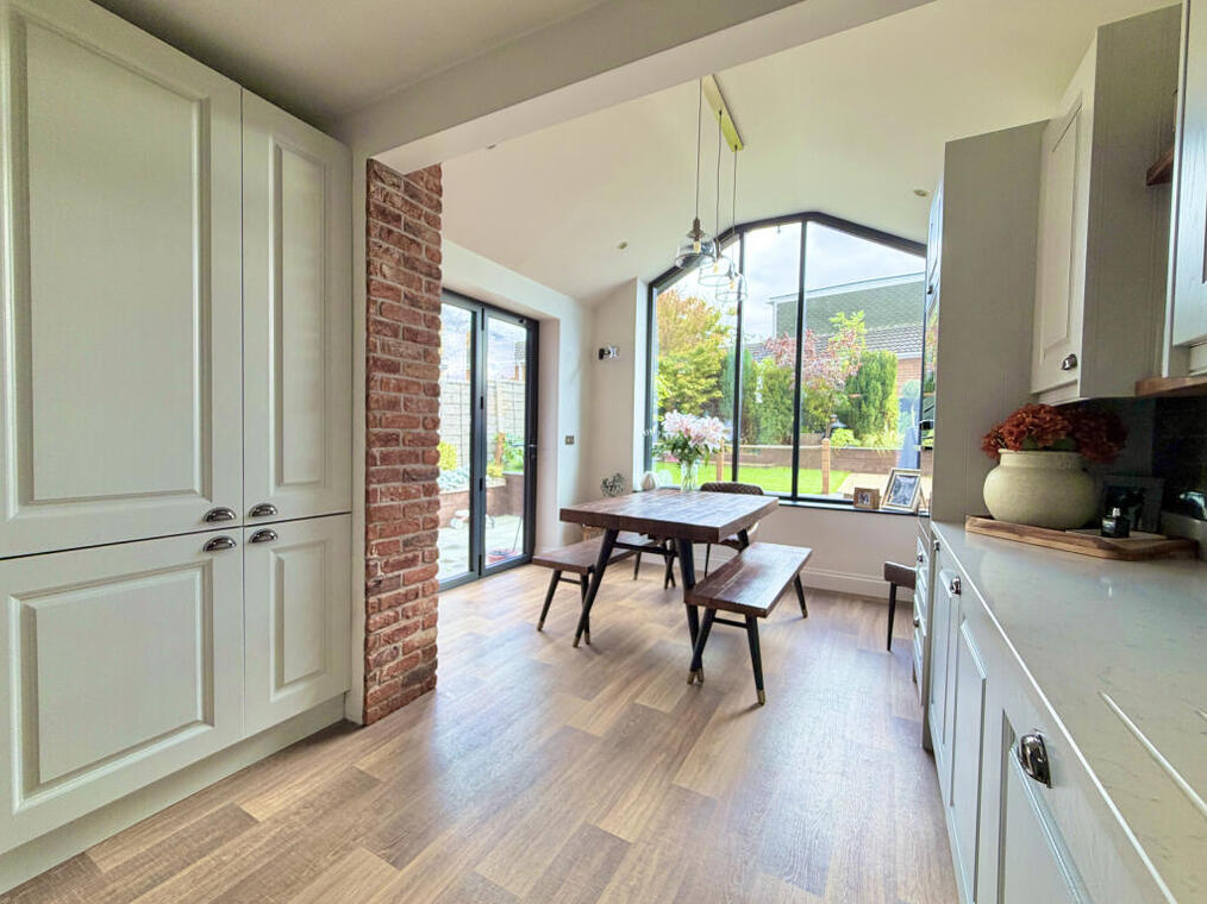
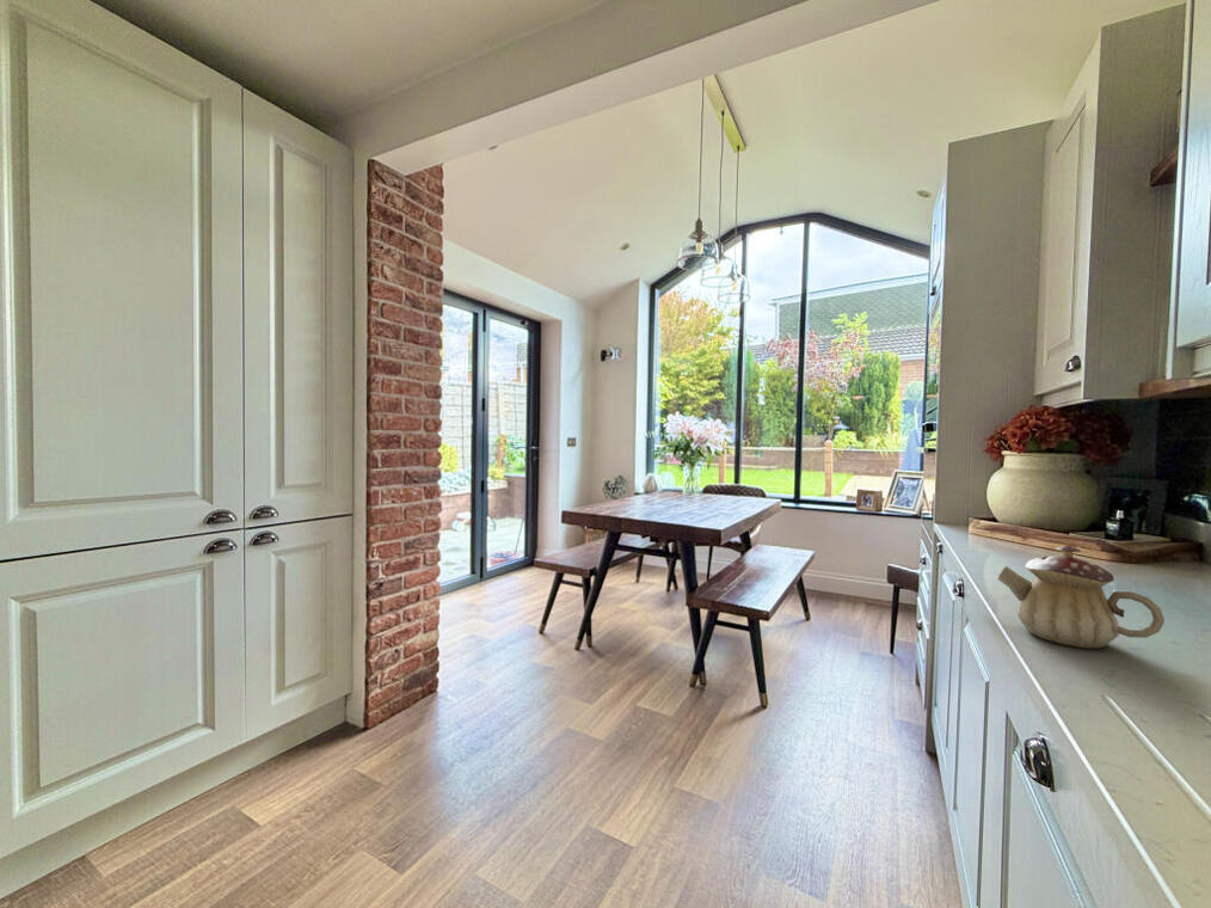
+ teapot (1074, 591)
